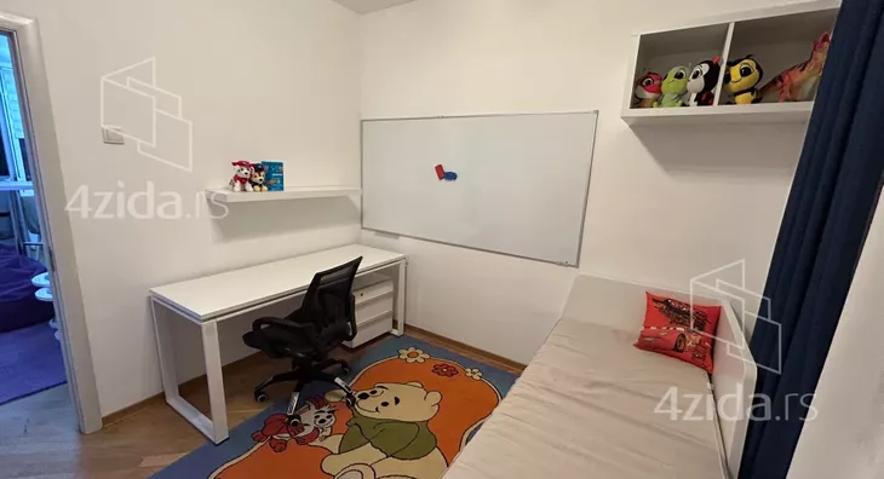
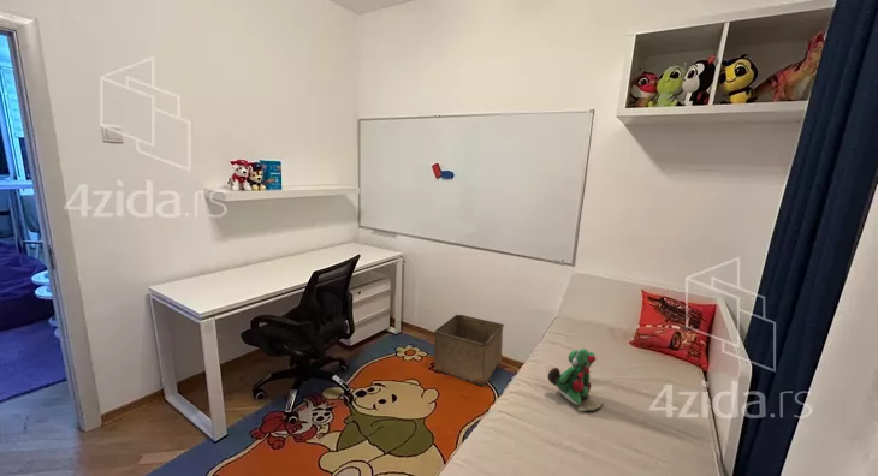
+ storage bin (469, 346)
+ stuffed toy (576, 374)
